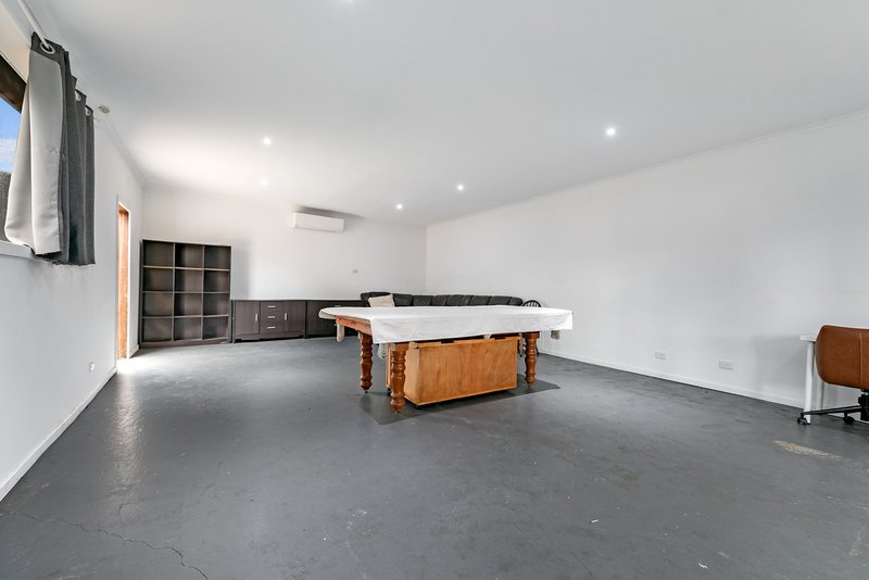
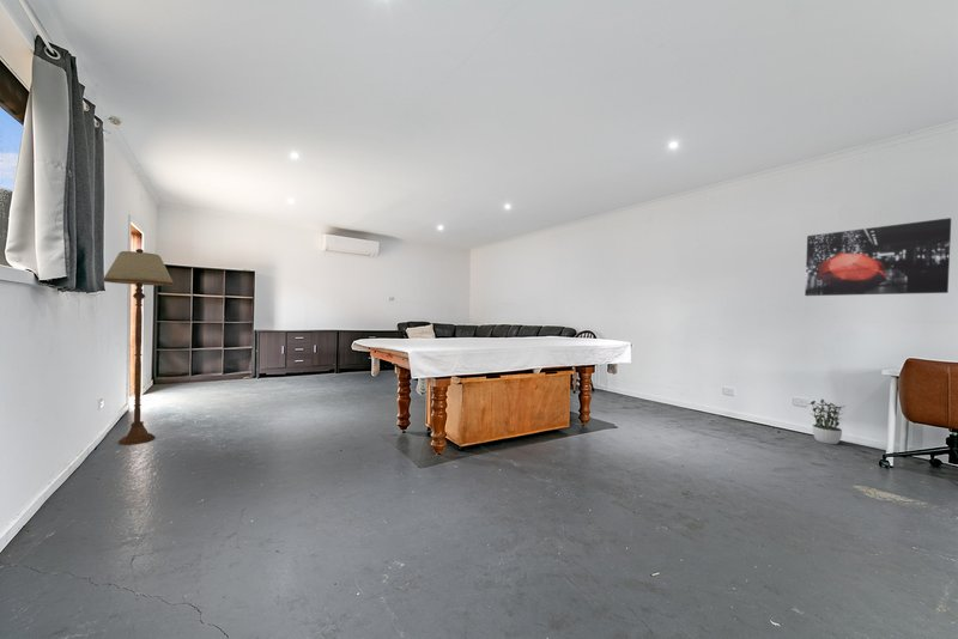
+ wall art (869, 261)
+ potted plant (825, 419)
+ floor lamp (139, 345)
